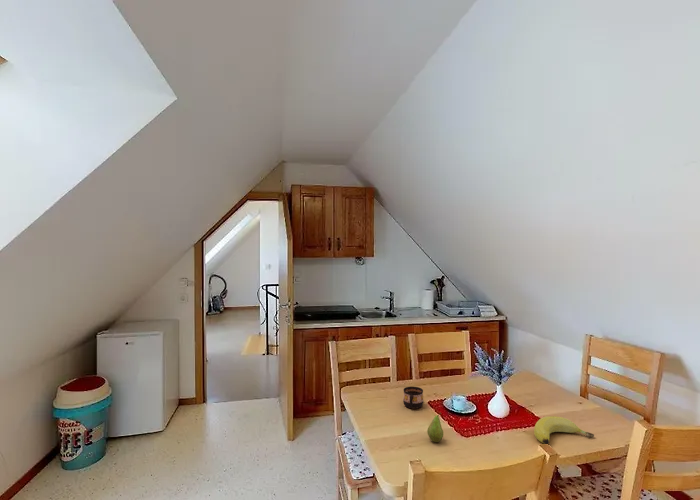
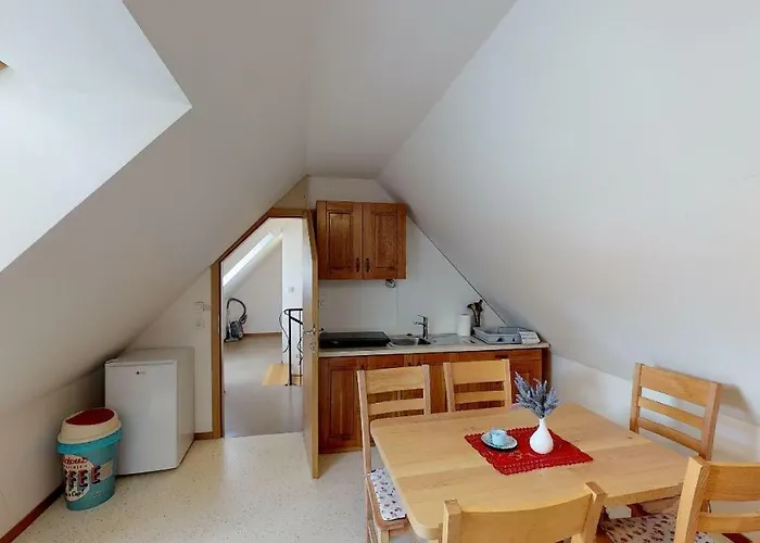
- banana (562, 431)
- fruit (435, 426)
- cup (412, 397)
